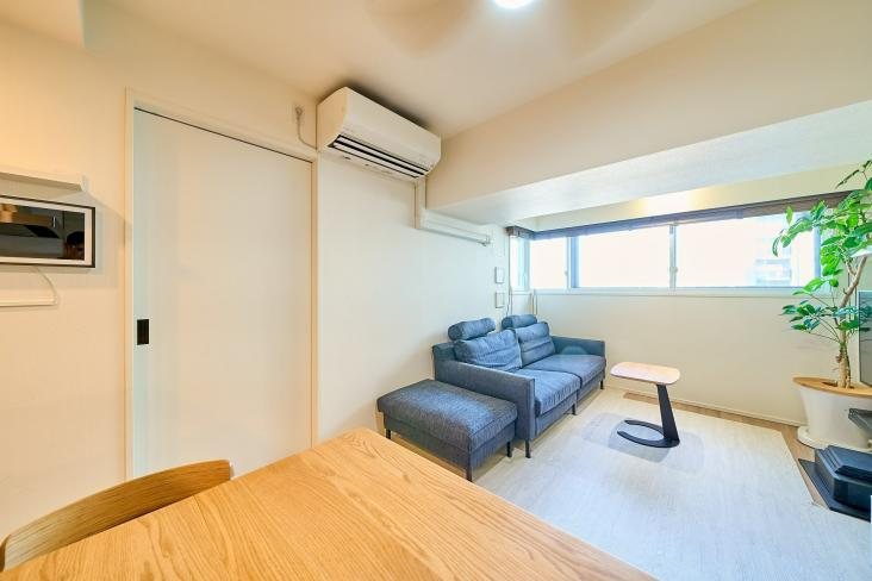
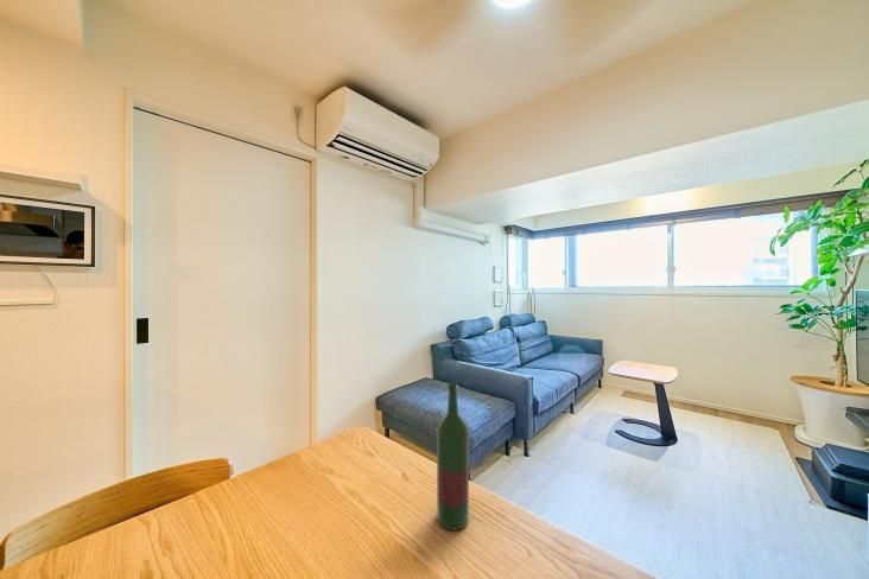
+ wine bottle (452, 451)
